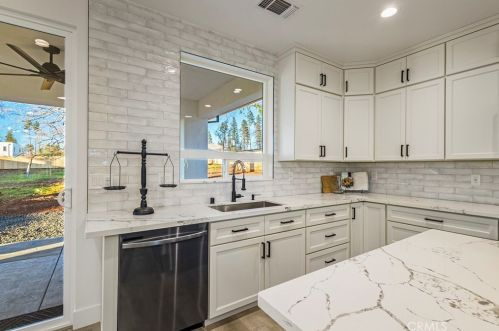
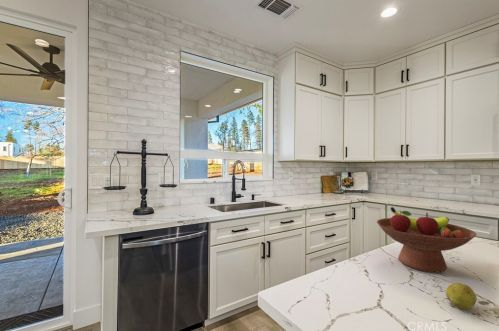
+ fruit bowl (421, 238)
+ fruit (460, 295)
